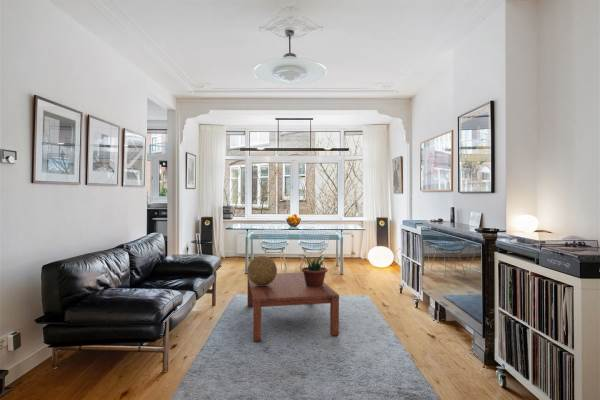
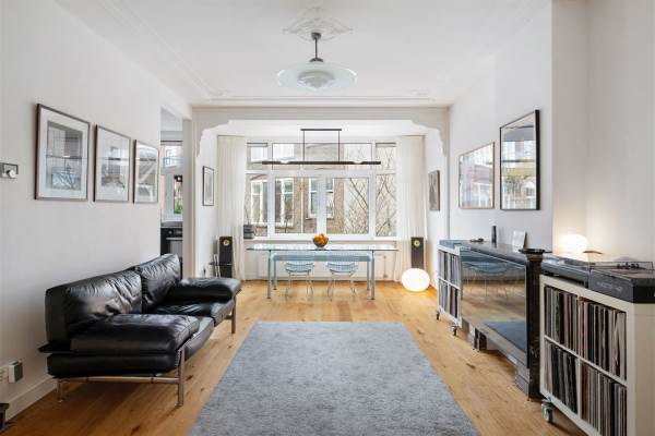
- decorative sphere (262, 270)
- potted plant (314, 270)
- coffee table (287, 301)
